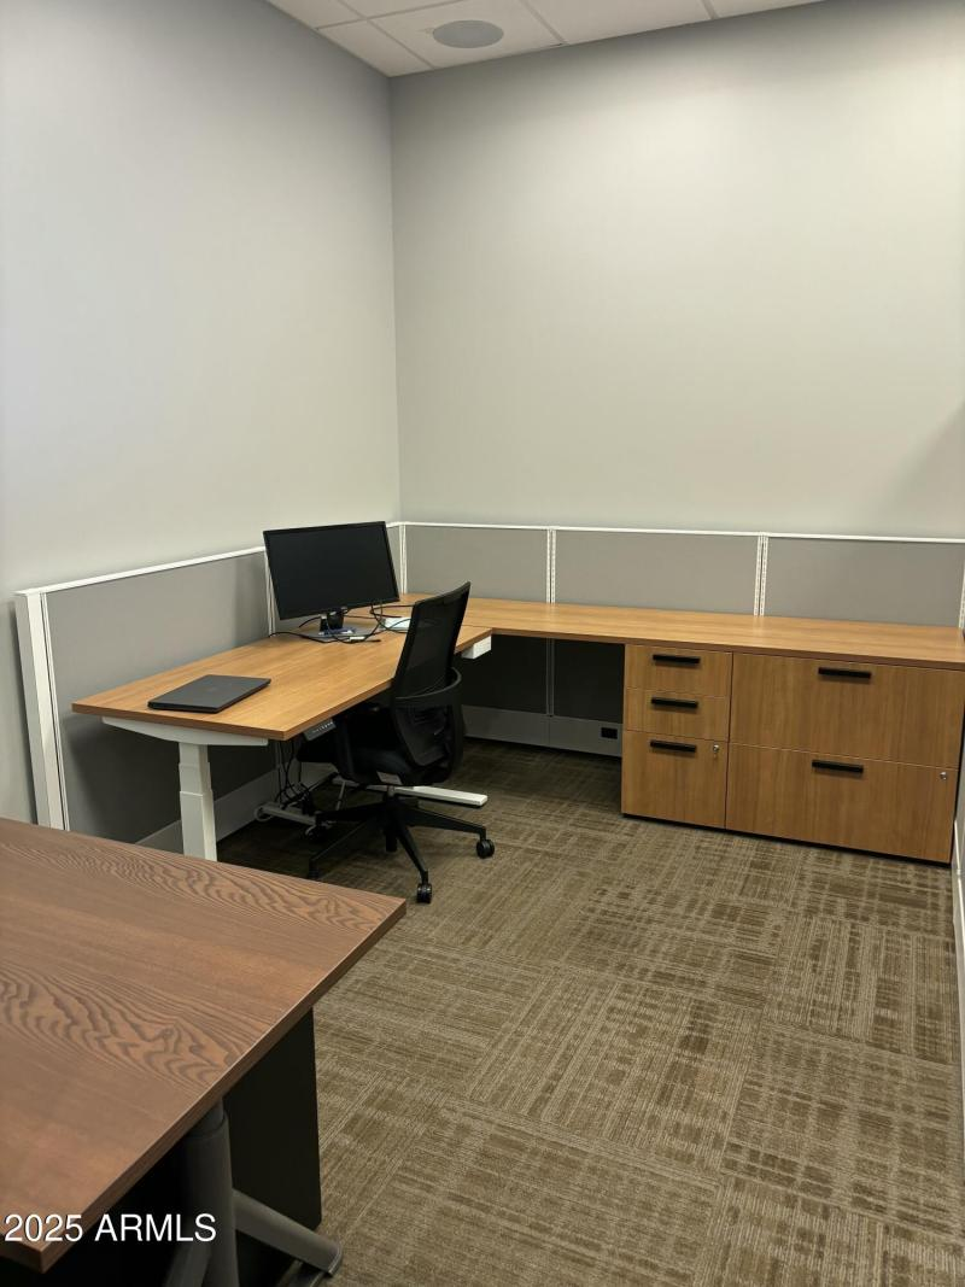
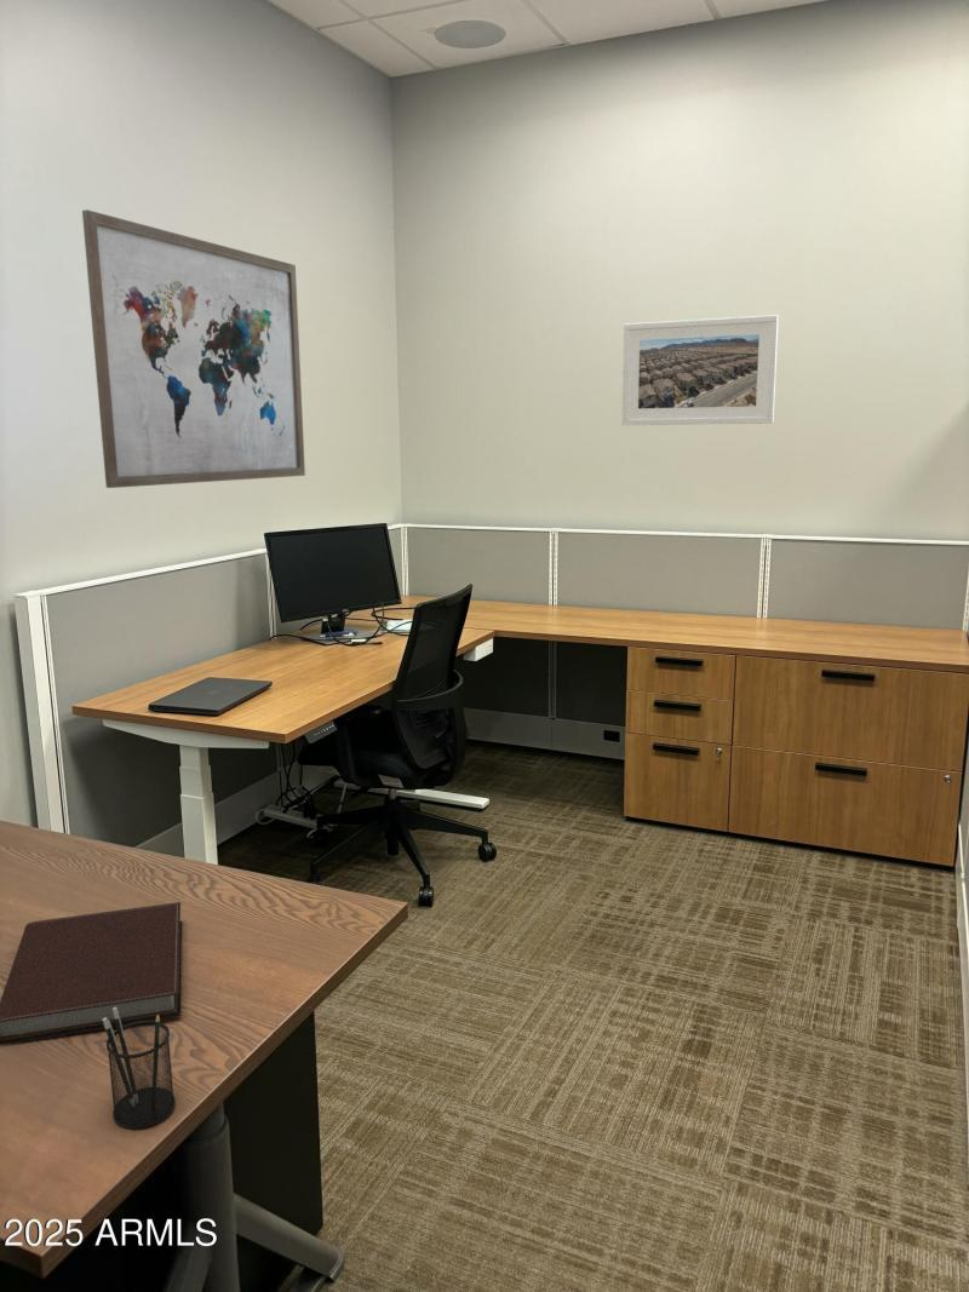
+ wall art (211, 363)
+ notebook (97, 965)
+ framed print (696, 372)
+ pencil holder (139, 1056)
